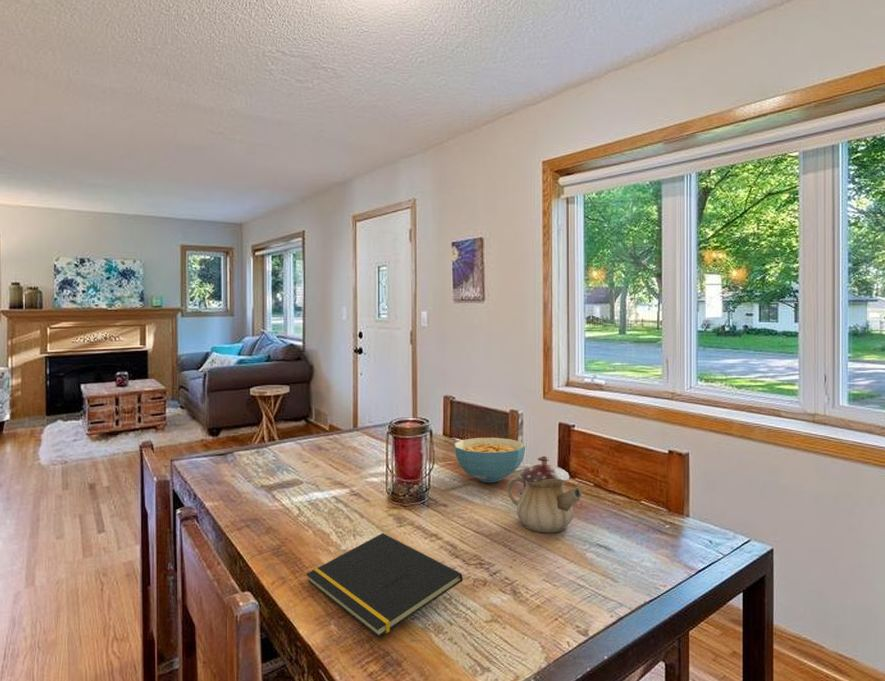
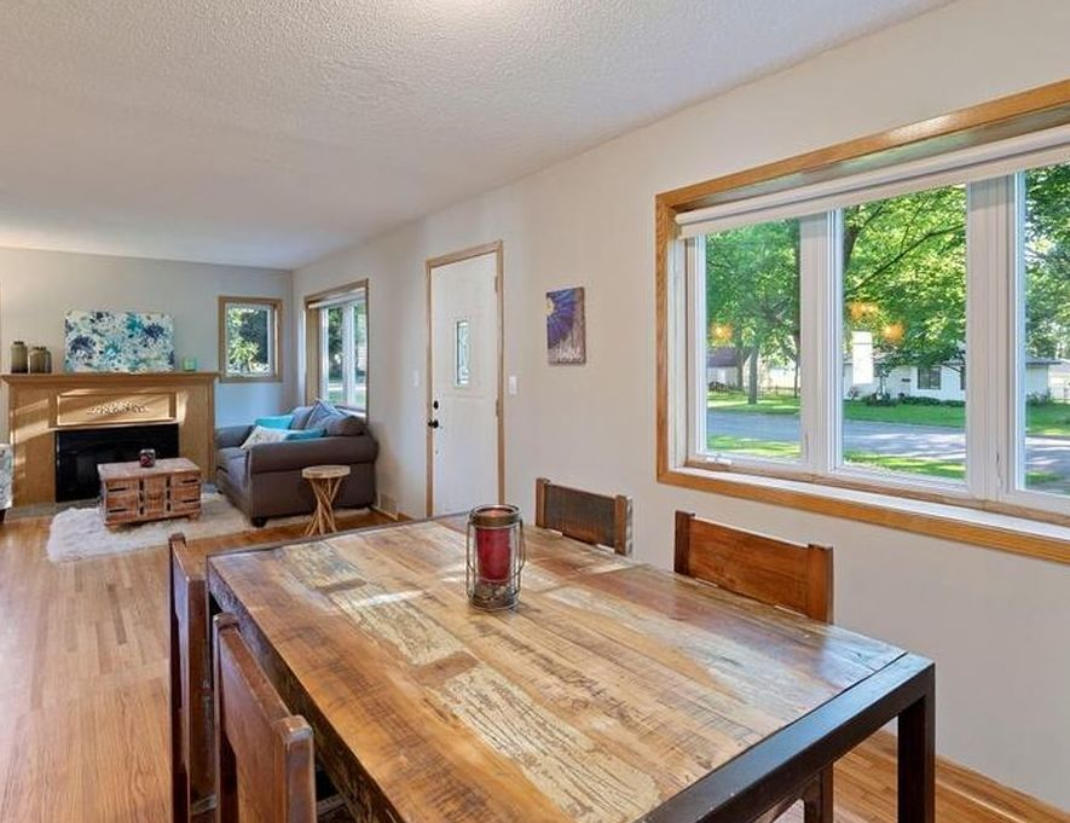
- notepad (381, 577)
- cereal bowl (489, 462)
- teapot (541, 489)
